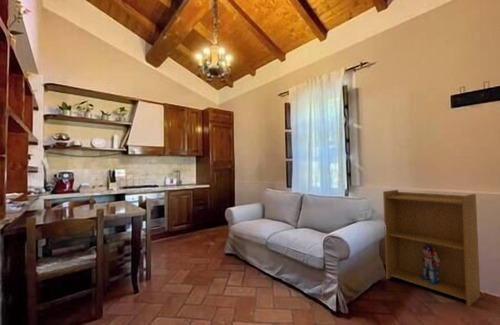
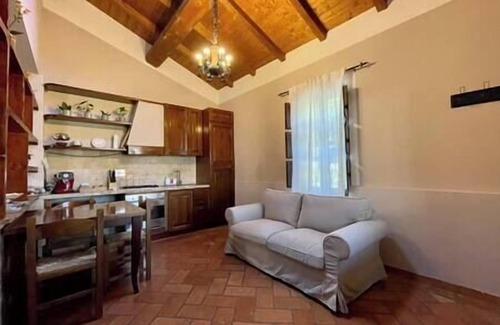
- bookshelf (427, 239)
